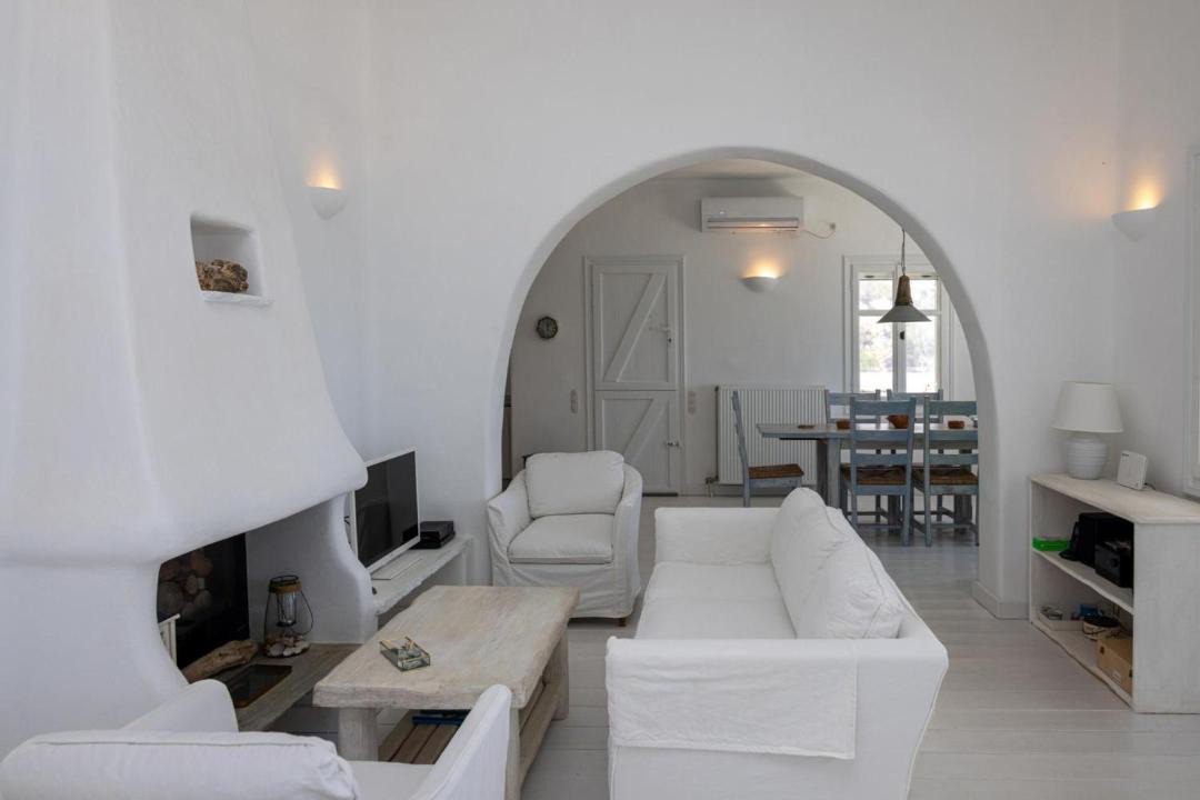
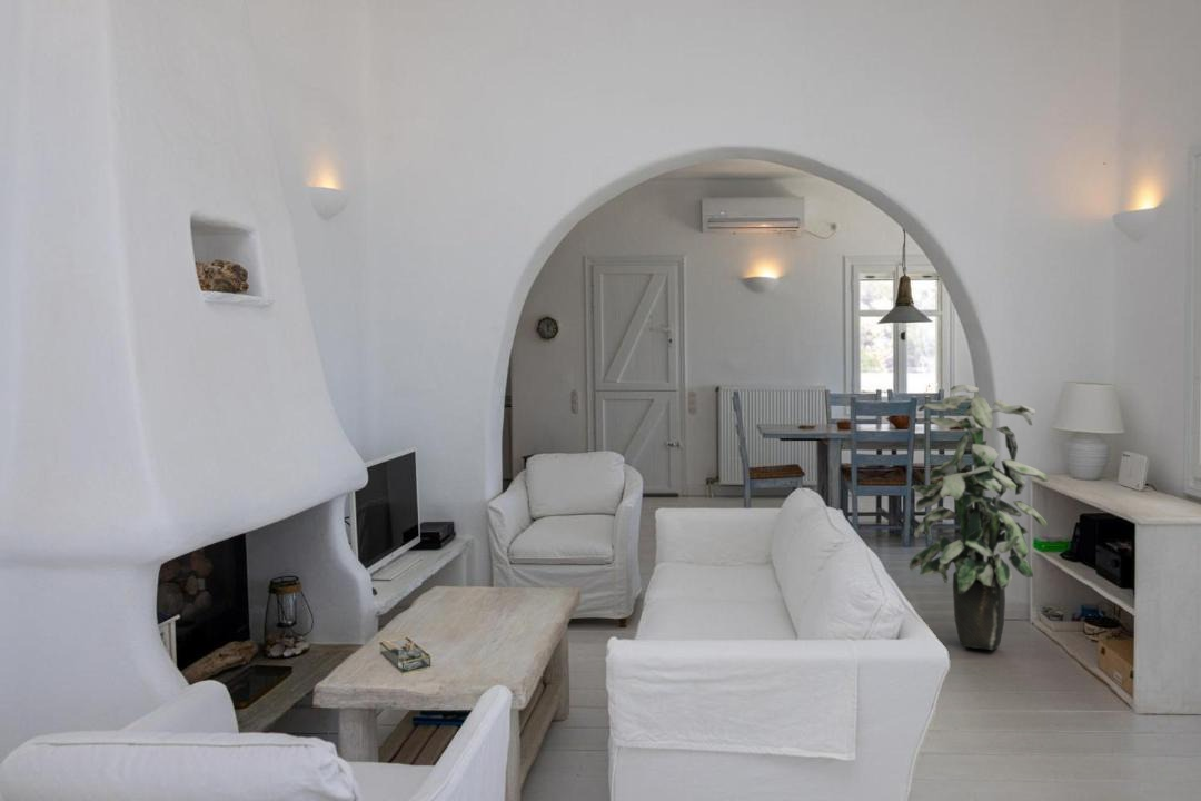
+ indoor plant (972, 514)
